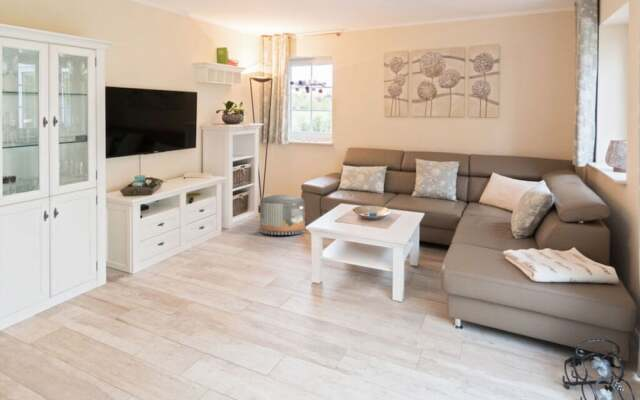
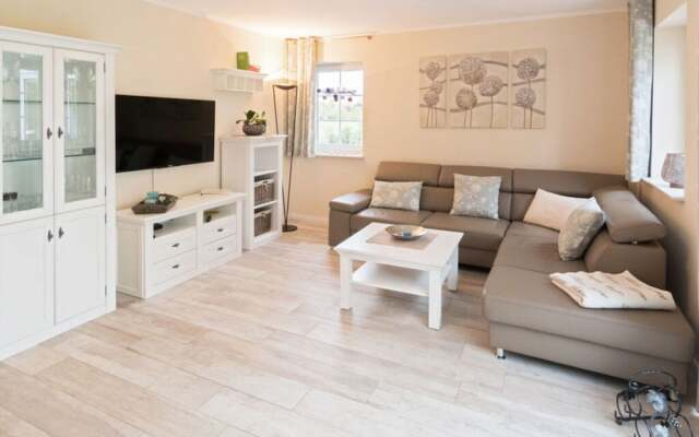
- pouf (282, 213)
